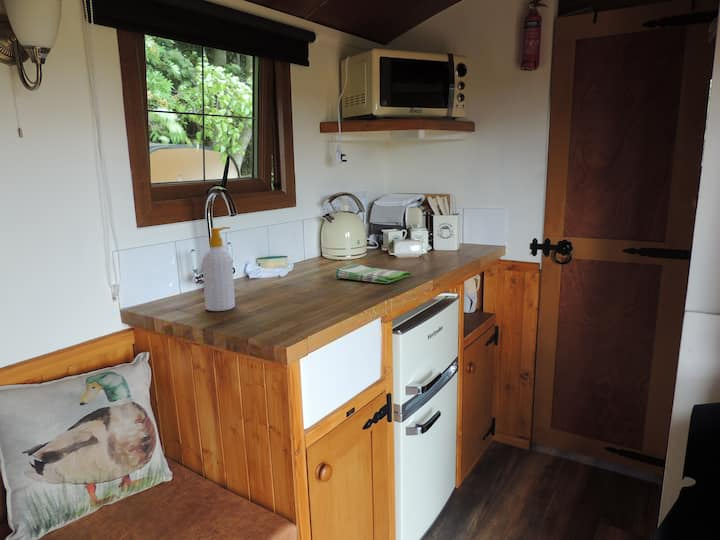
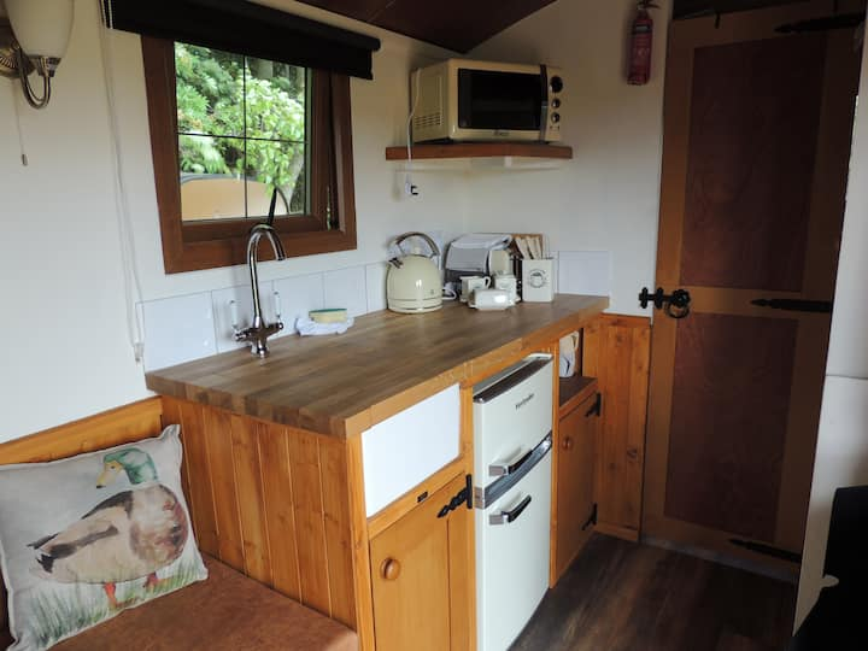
- soap bottle (218, 268)
- dish towel (372, 272)
